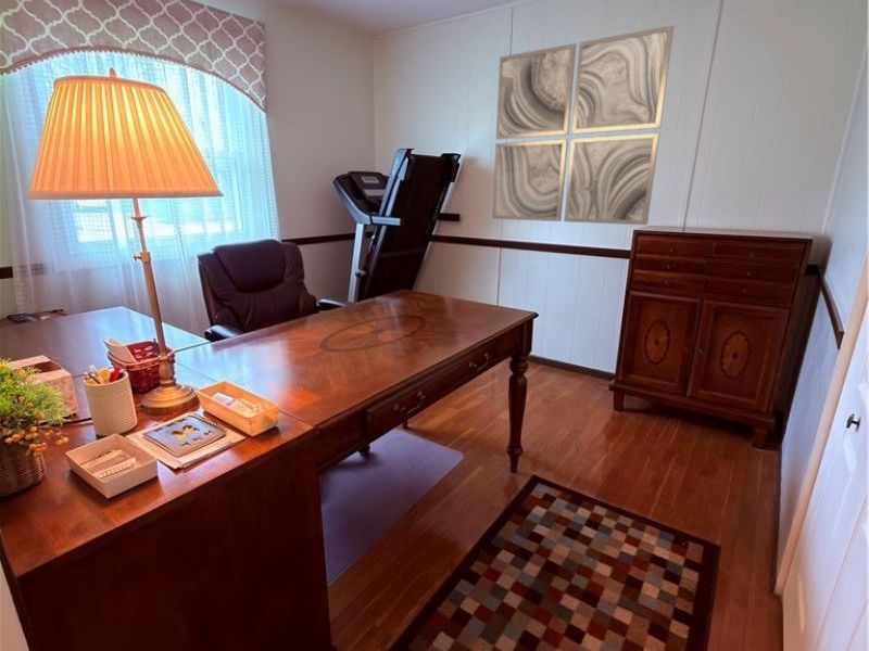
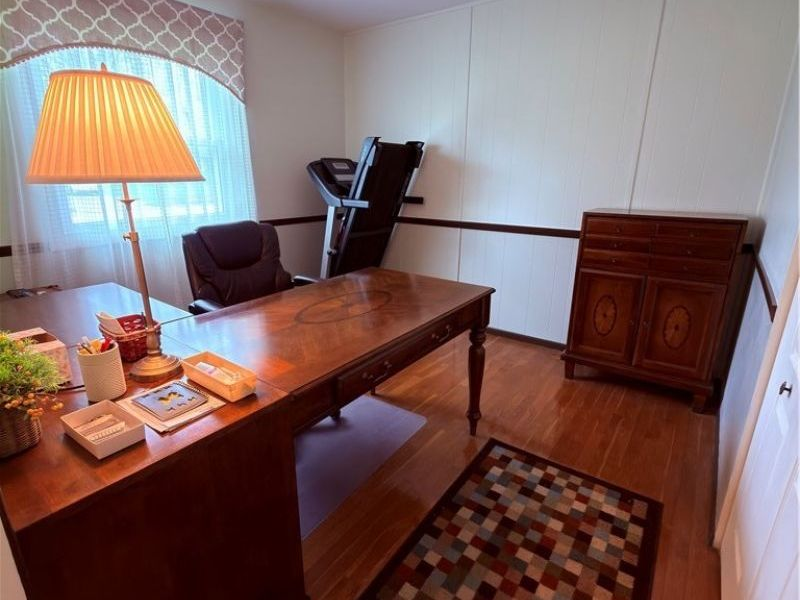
- wall art (567, 133)
